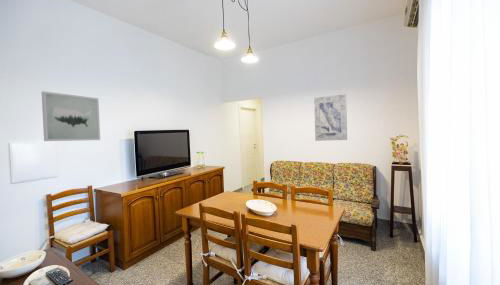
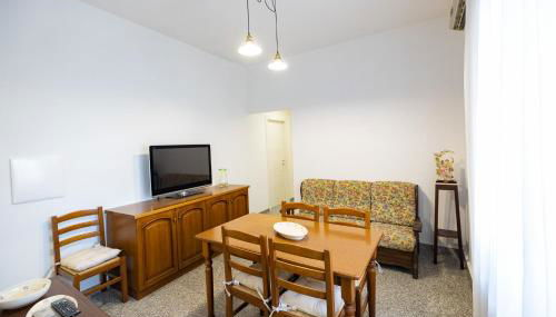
- wall art (330, 118)
- wall art (73, 118)
